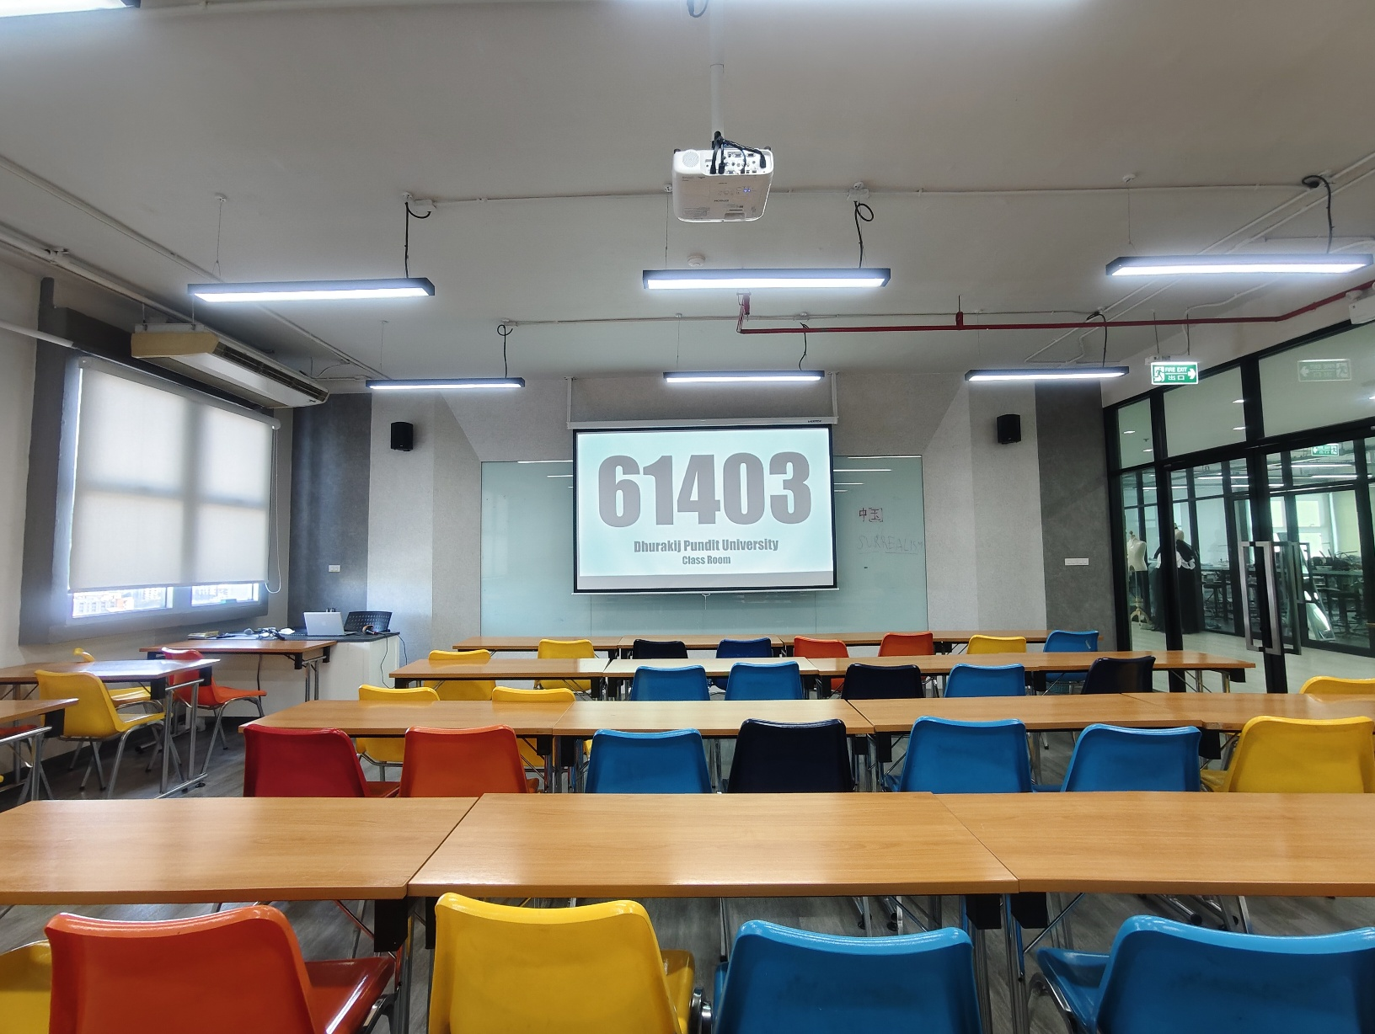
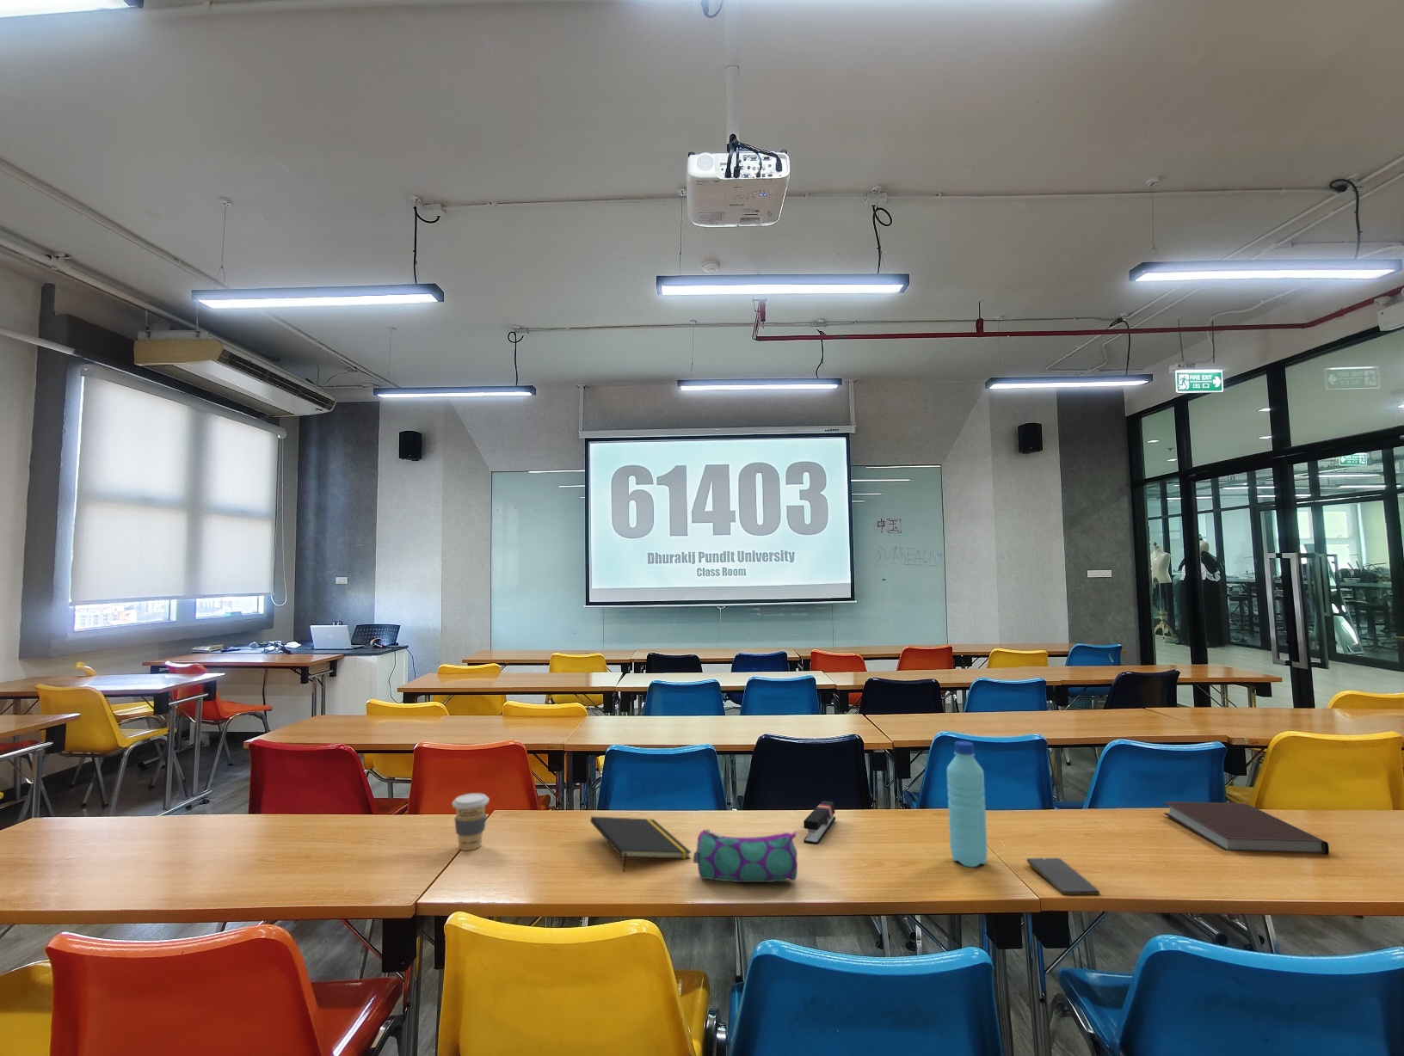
+ smartphone (1061, 875)
+ water bottle (966, 802)
+ notebook (1238, 825)
+ coffee cup (469, 821)
+ pencil case (745, 855)
+ notepad (638, 836)
+ stapler (820, 820)
